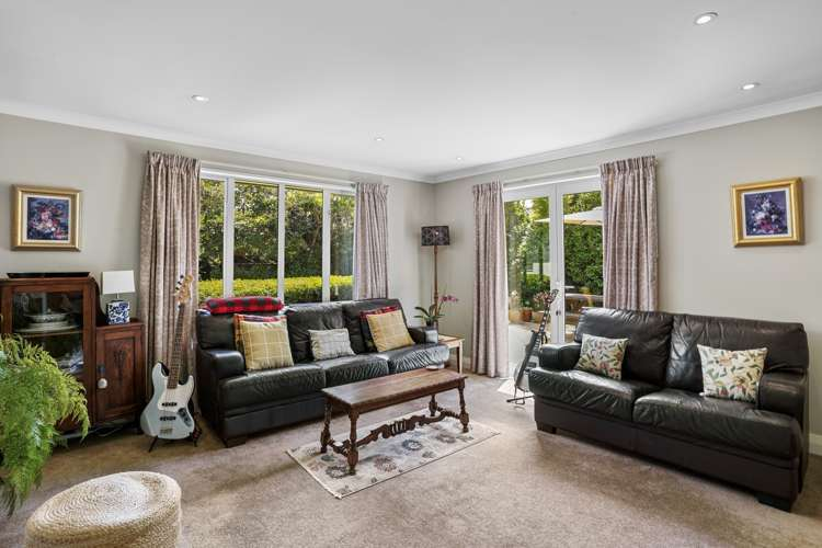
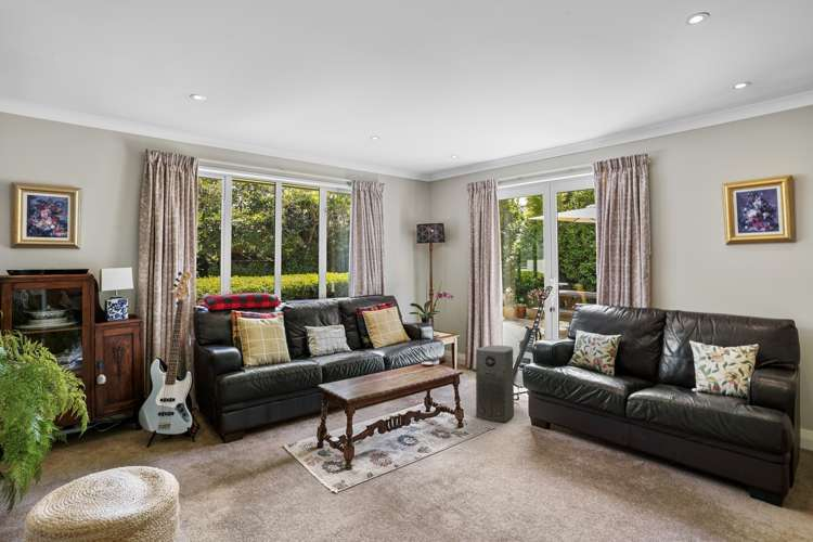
+ air purifier (495, 380)
